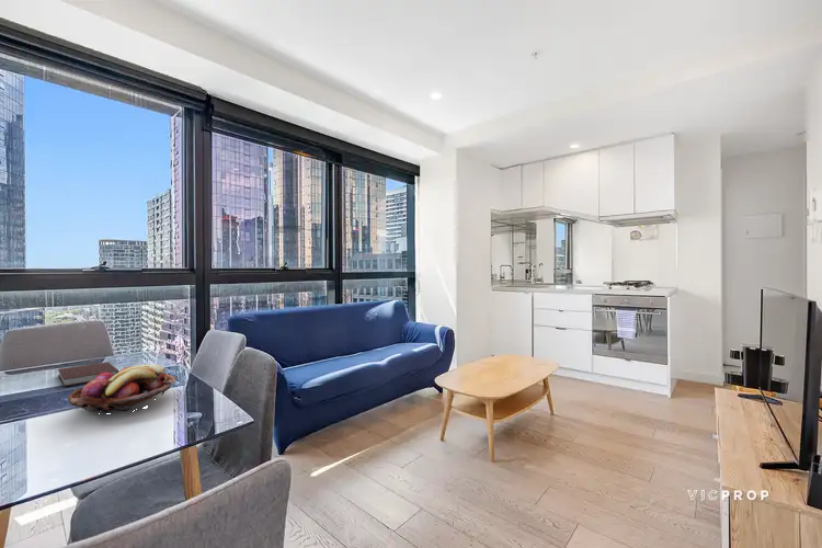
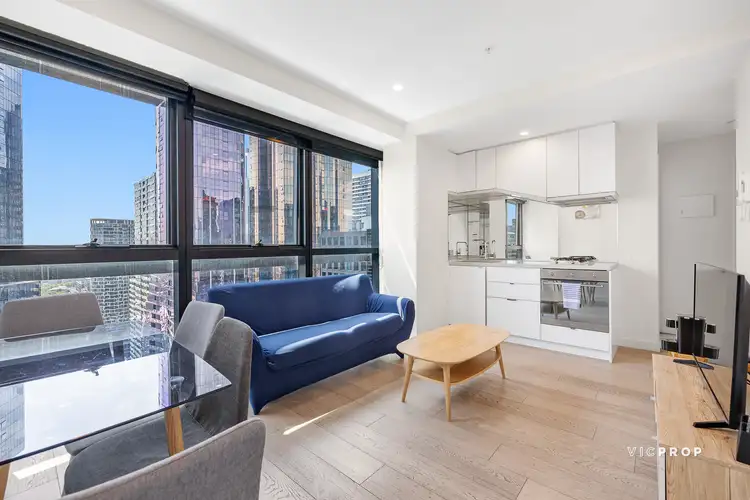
- fruit basket (125, 386)
- notebook (88, 373)
